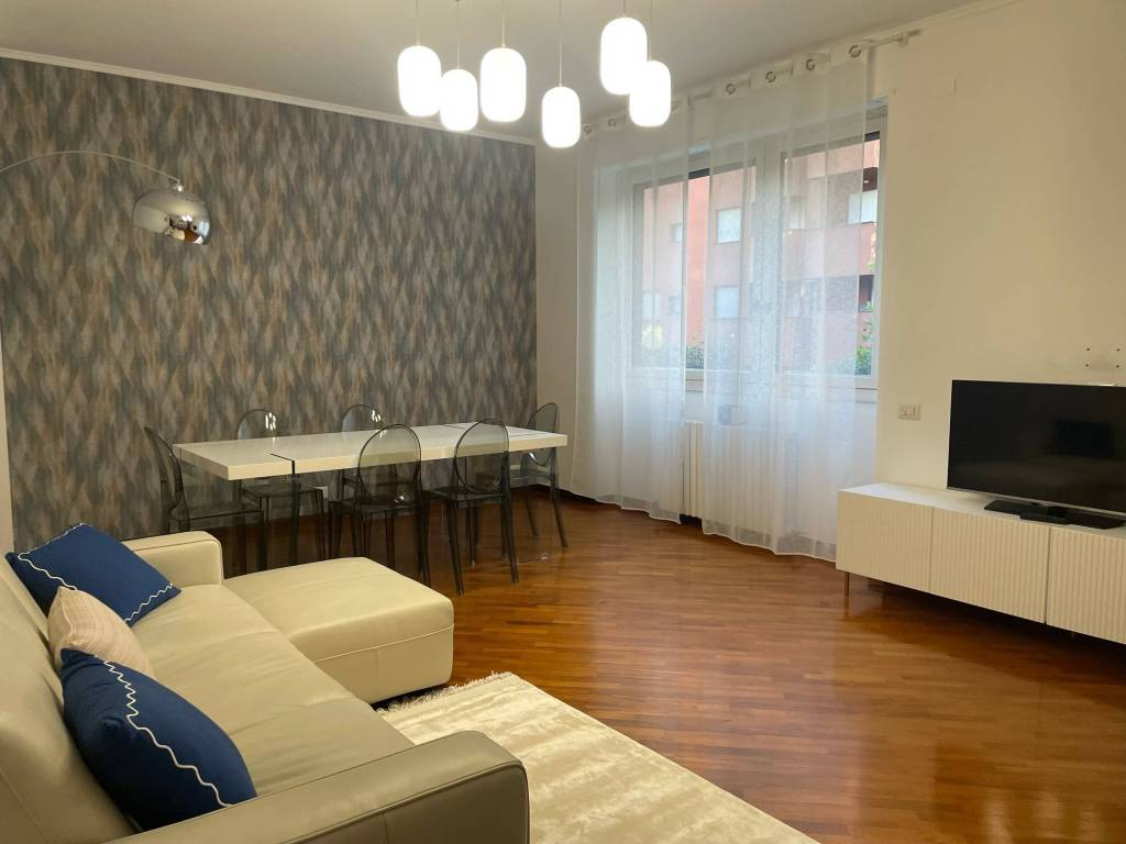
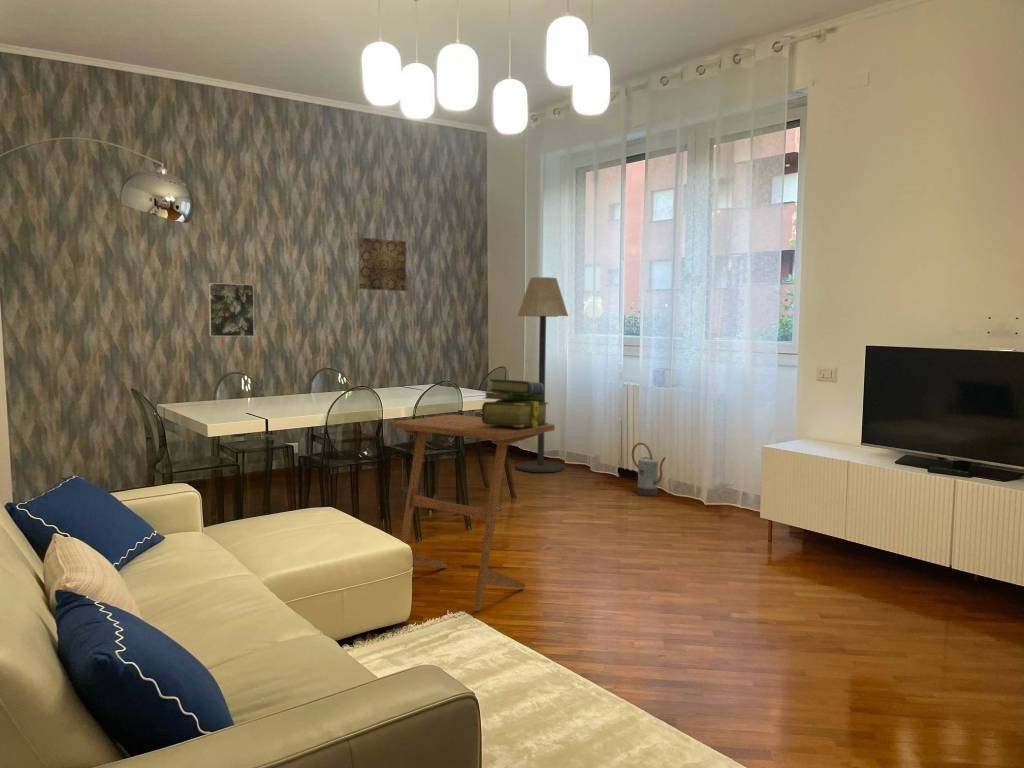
+ floor lamp (542, 373)
+ side table (469, 506)
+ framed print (231, 310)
+ wall art (382, 264)
+ stack of books (515, 401)
+ watering can (648, 468)
